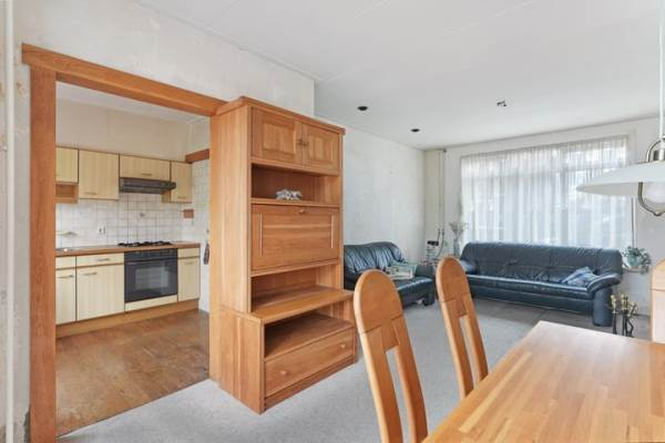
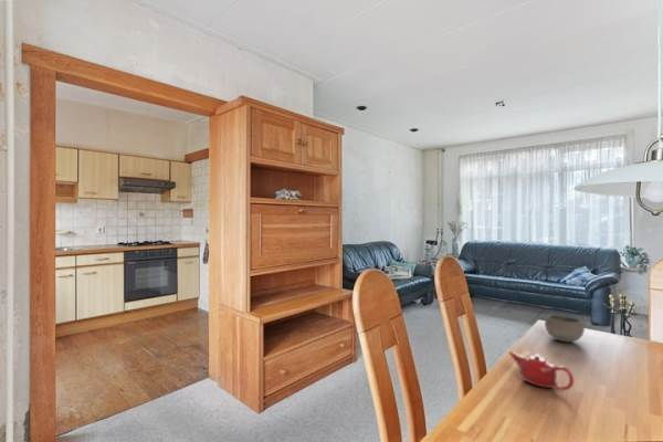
+ teapot (538, 369)
+ ceramic bowl (564, 328)
